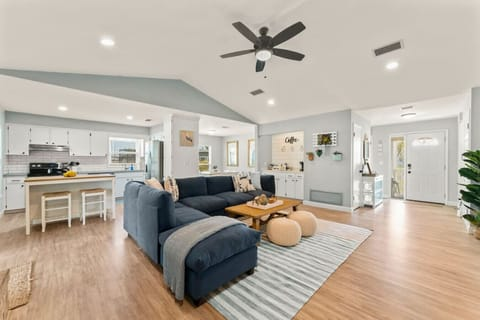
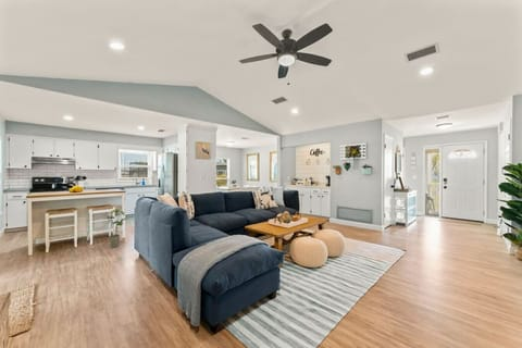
+ house plant (116, 227)
